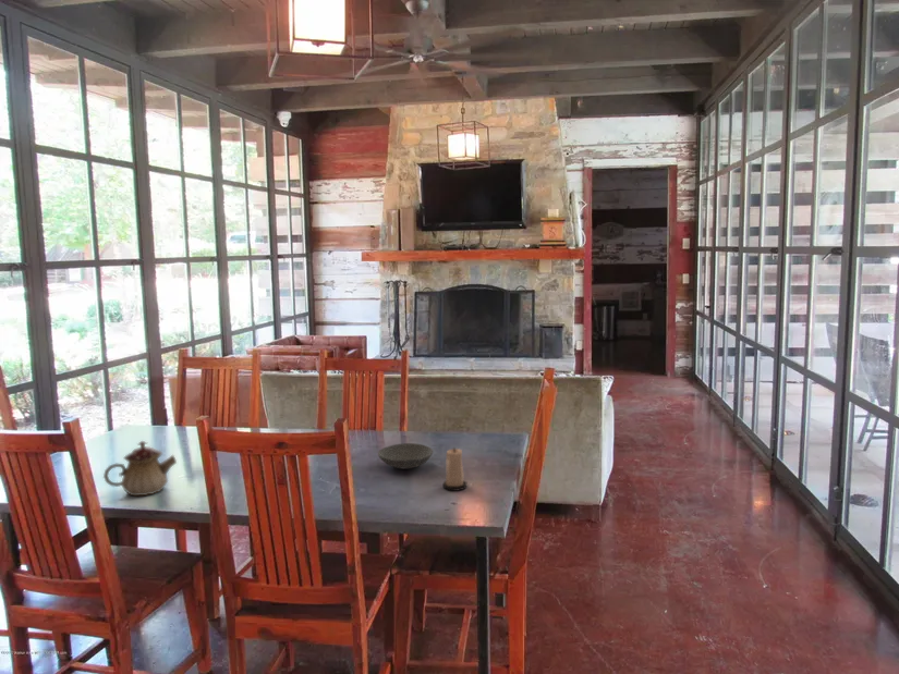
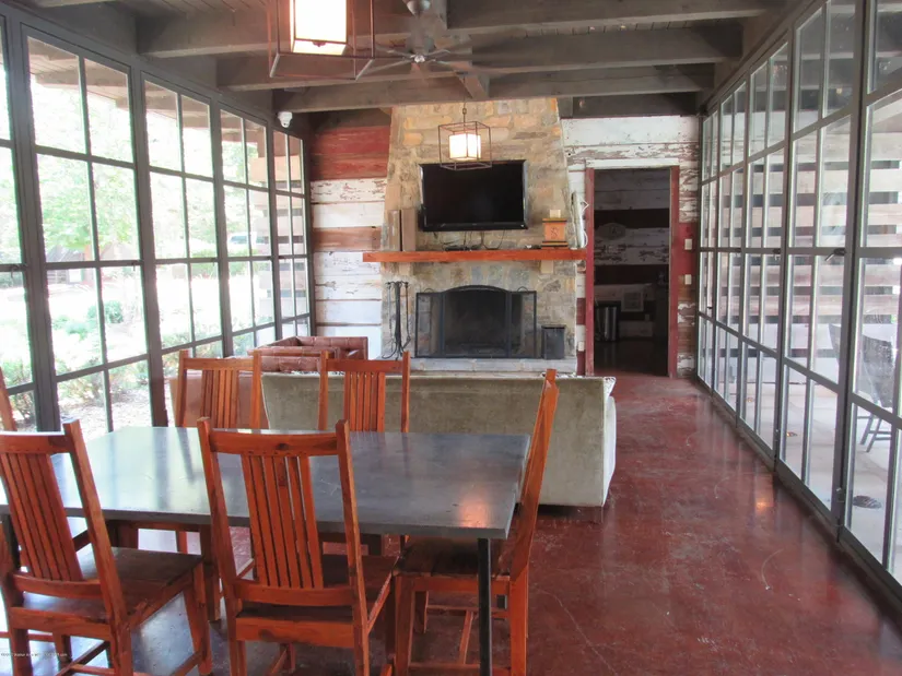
- candle (454, 466)
- bowl (405, 457)
- teapot (139, 466)
